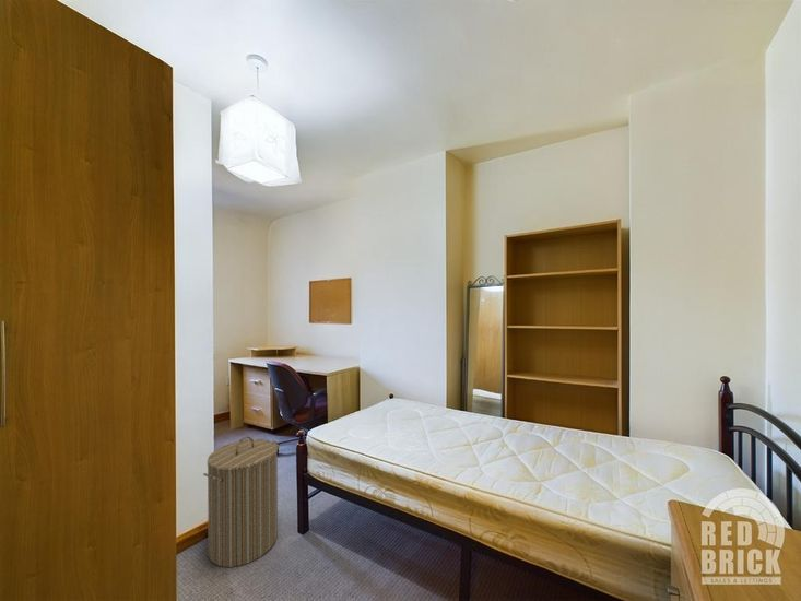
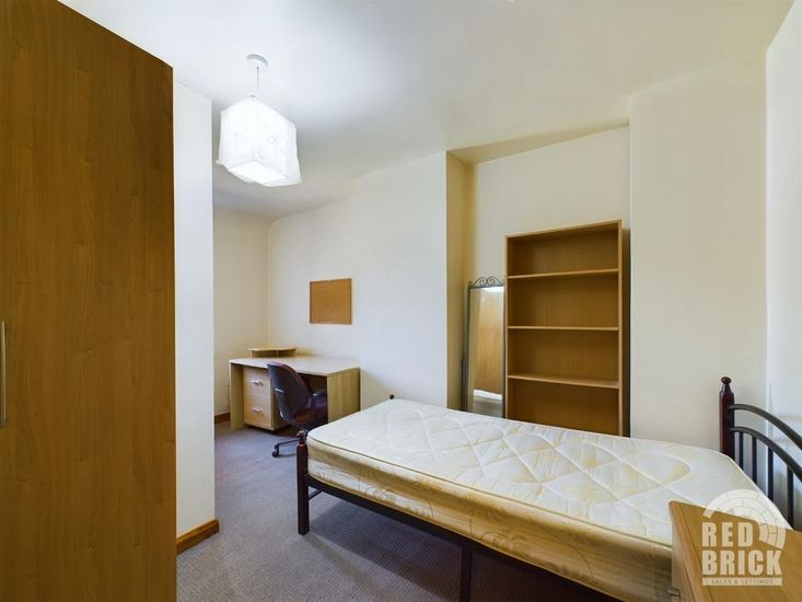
- laundry hamper (244, 490)
